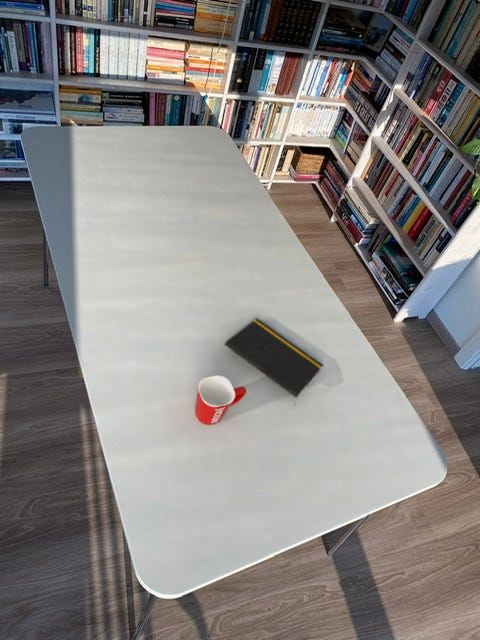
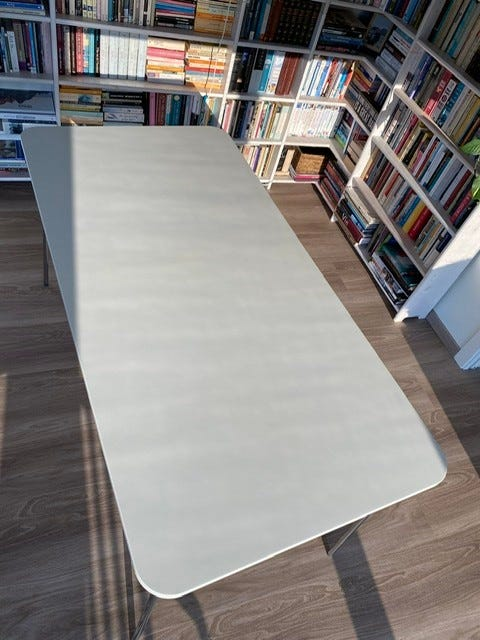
- notepad (274, 355)
- mug (220, 400)
